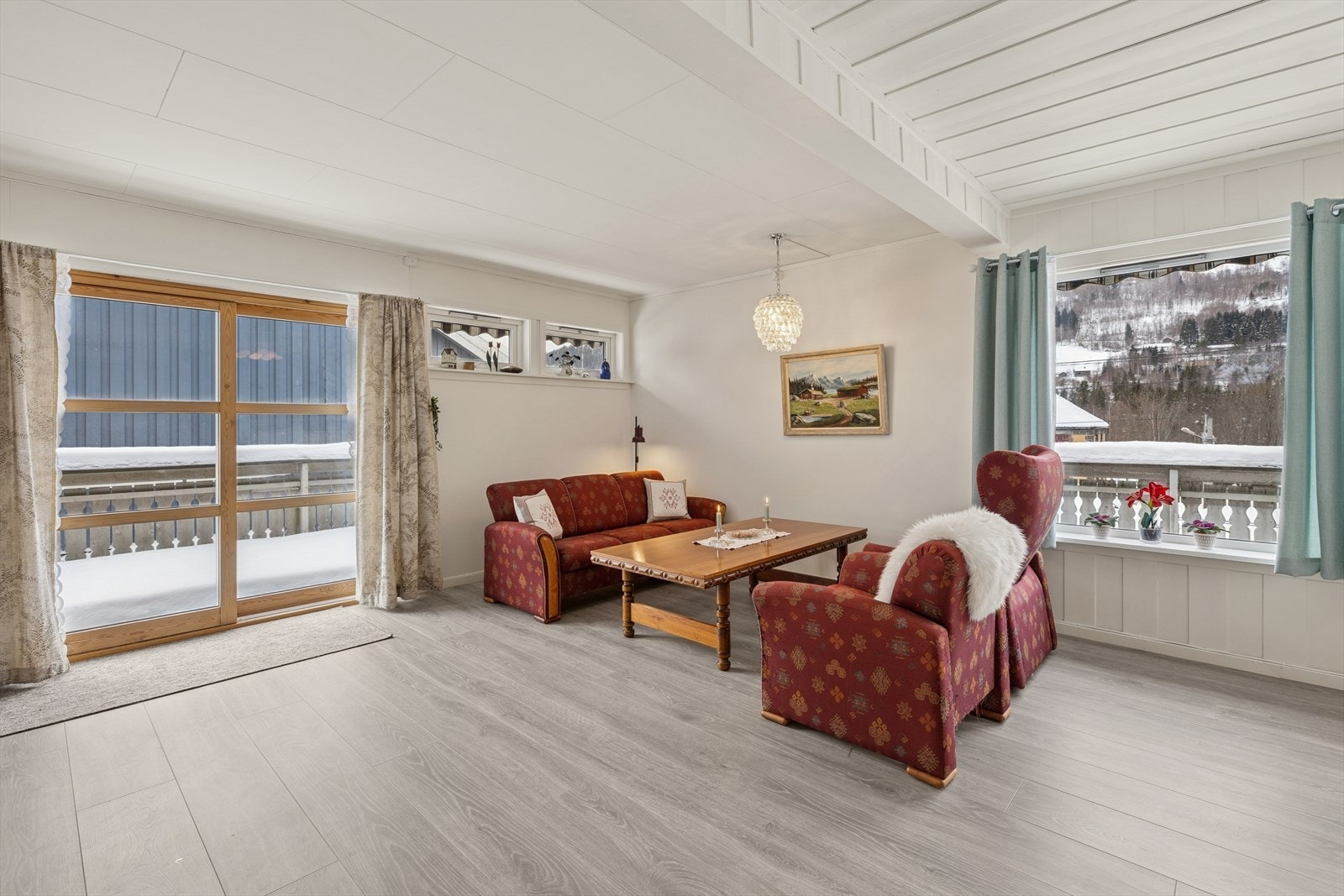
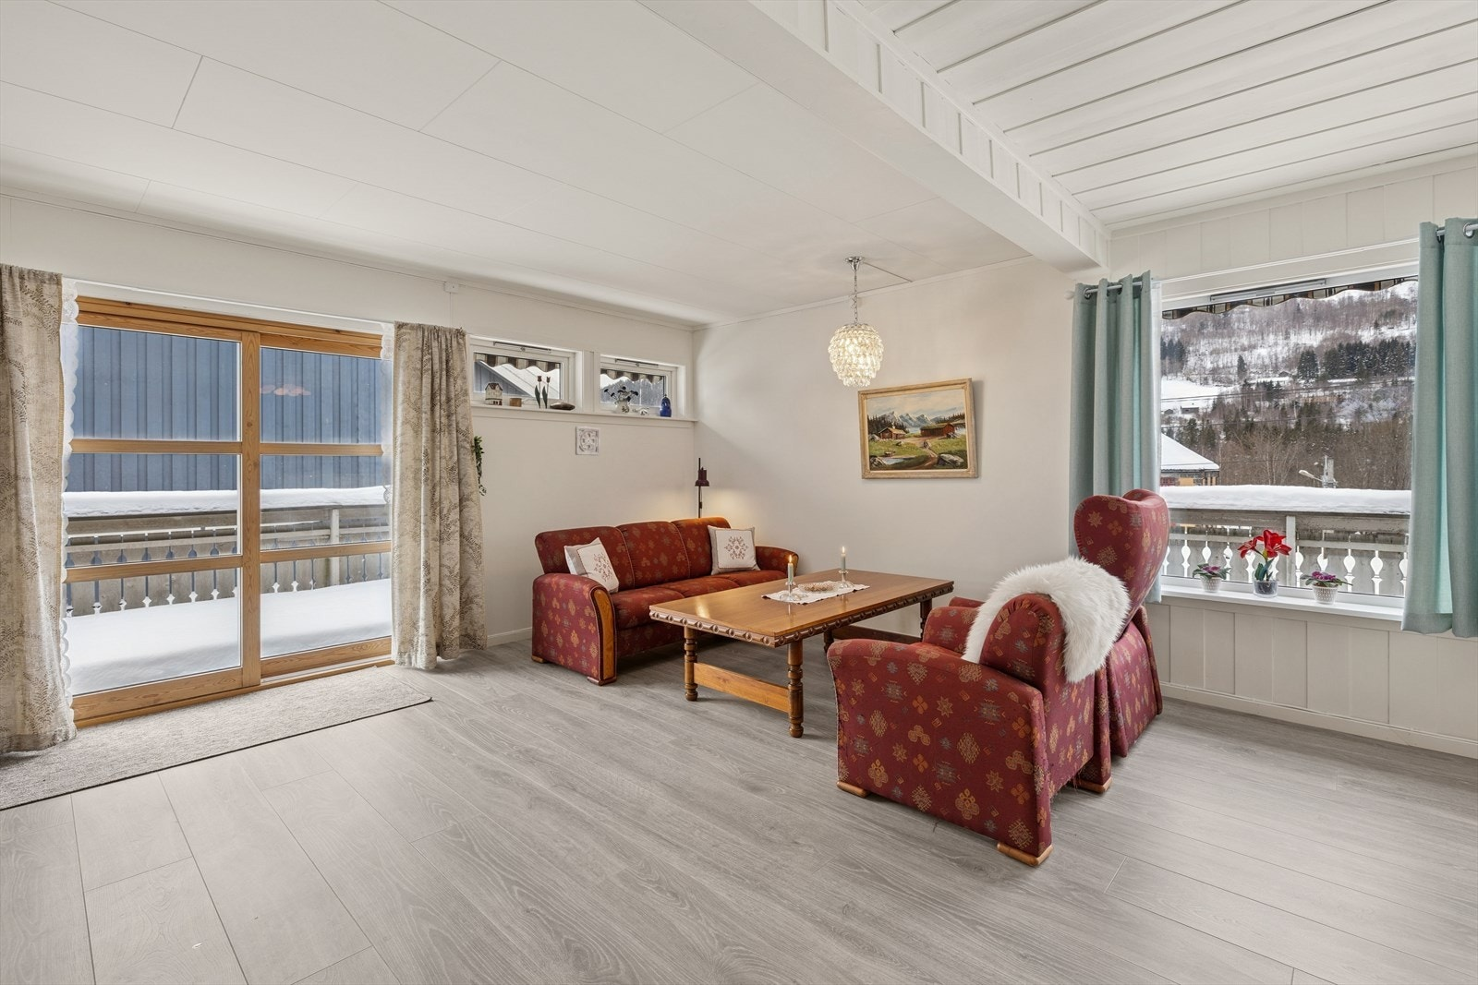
+ wall ornament (587, 441)
